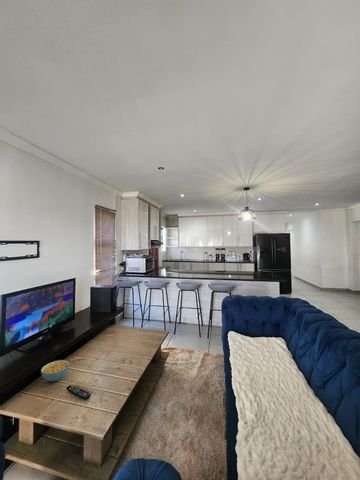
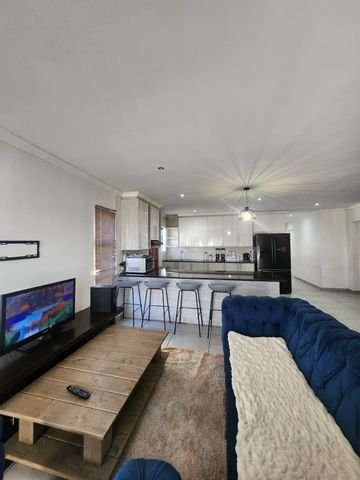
- cereal bowl (55, 372)
